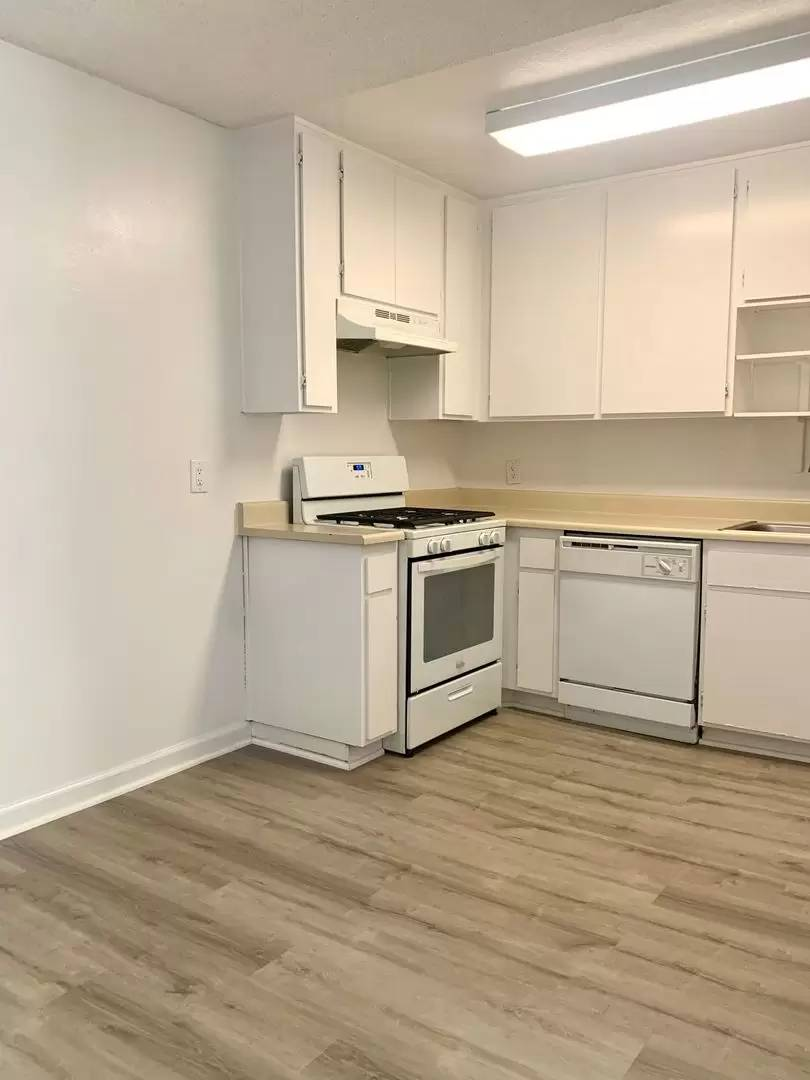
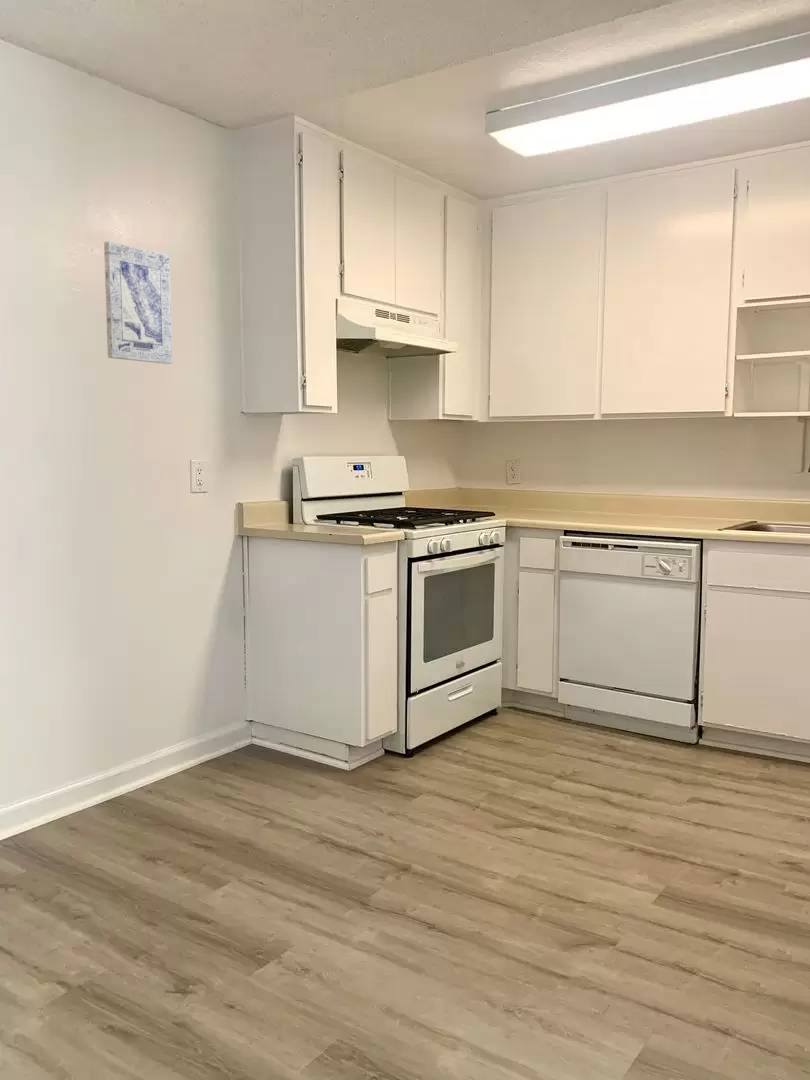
+ wall art (139, 305)
